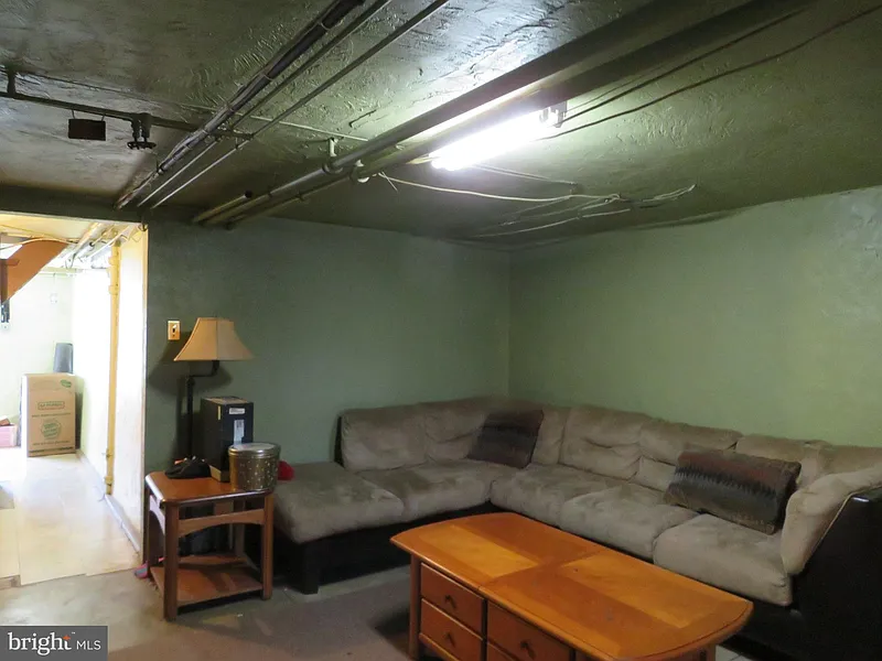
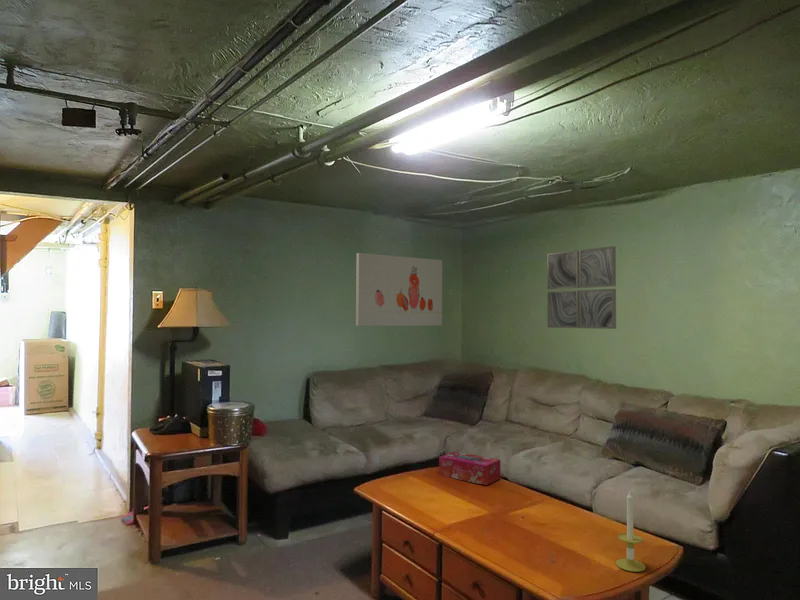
+ wall art (579, 290)
+ candle (630, 527)
+ tissue box (469, 467)
+ wall art (401, 291)
